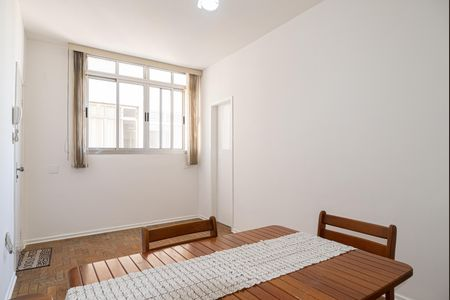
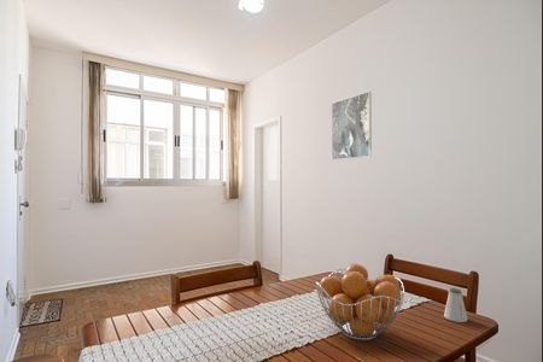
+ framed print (350, 128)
+ fruit basket (358, 299)
+ saltshaker (455, 303)
